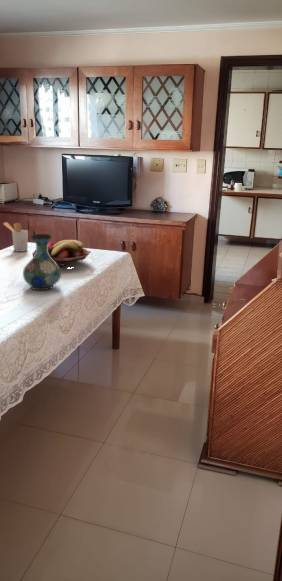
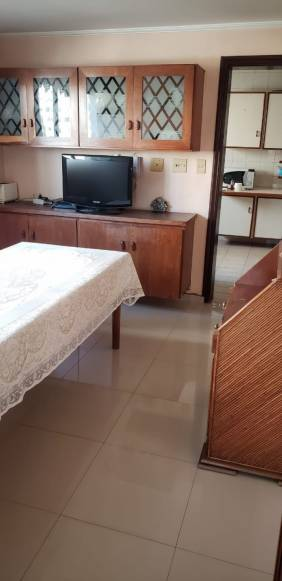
- fruit basket (61, 252)
- vase (41, 261)
- utensil holder (15, 235)
